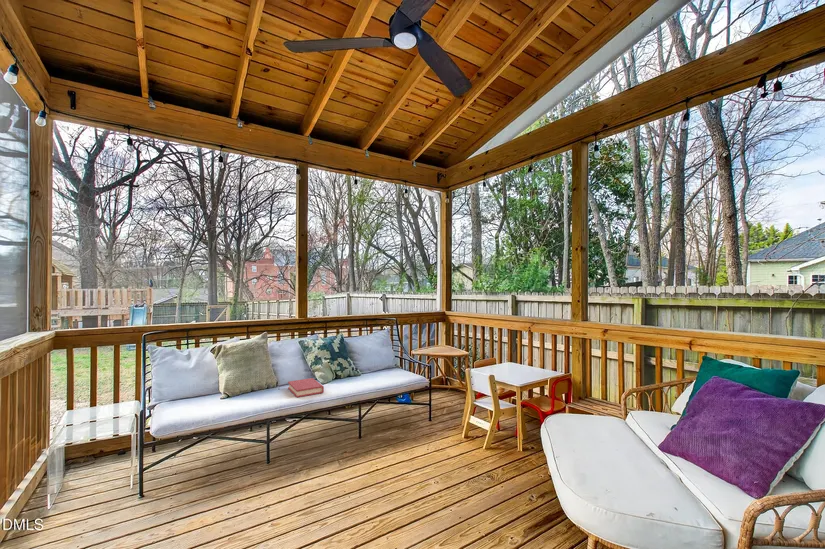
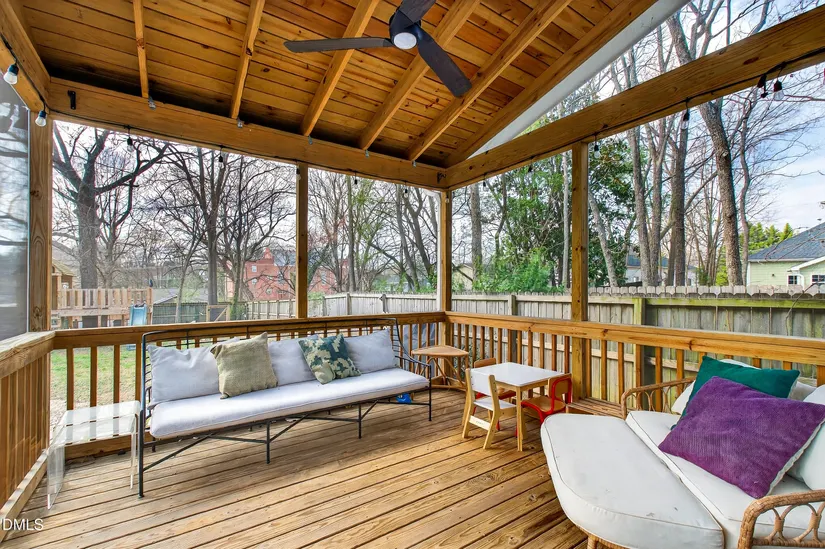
- hardback book (305, 387)
